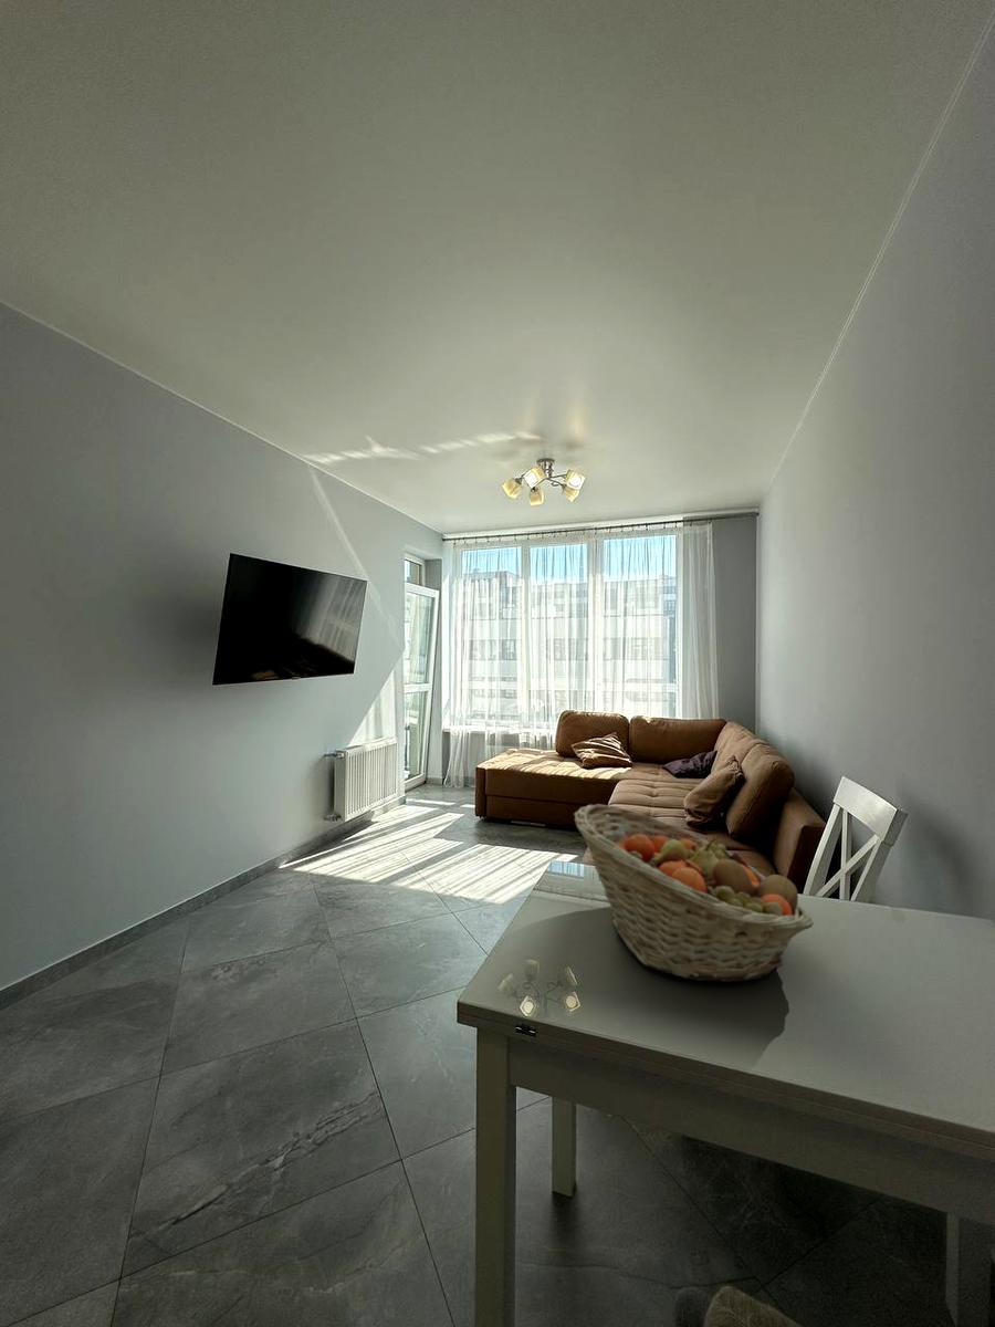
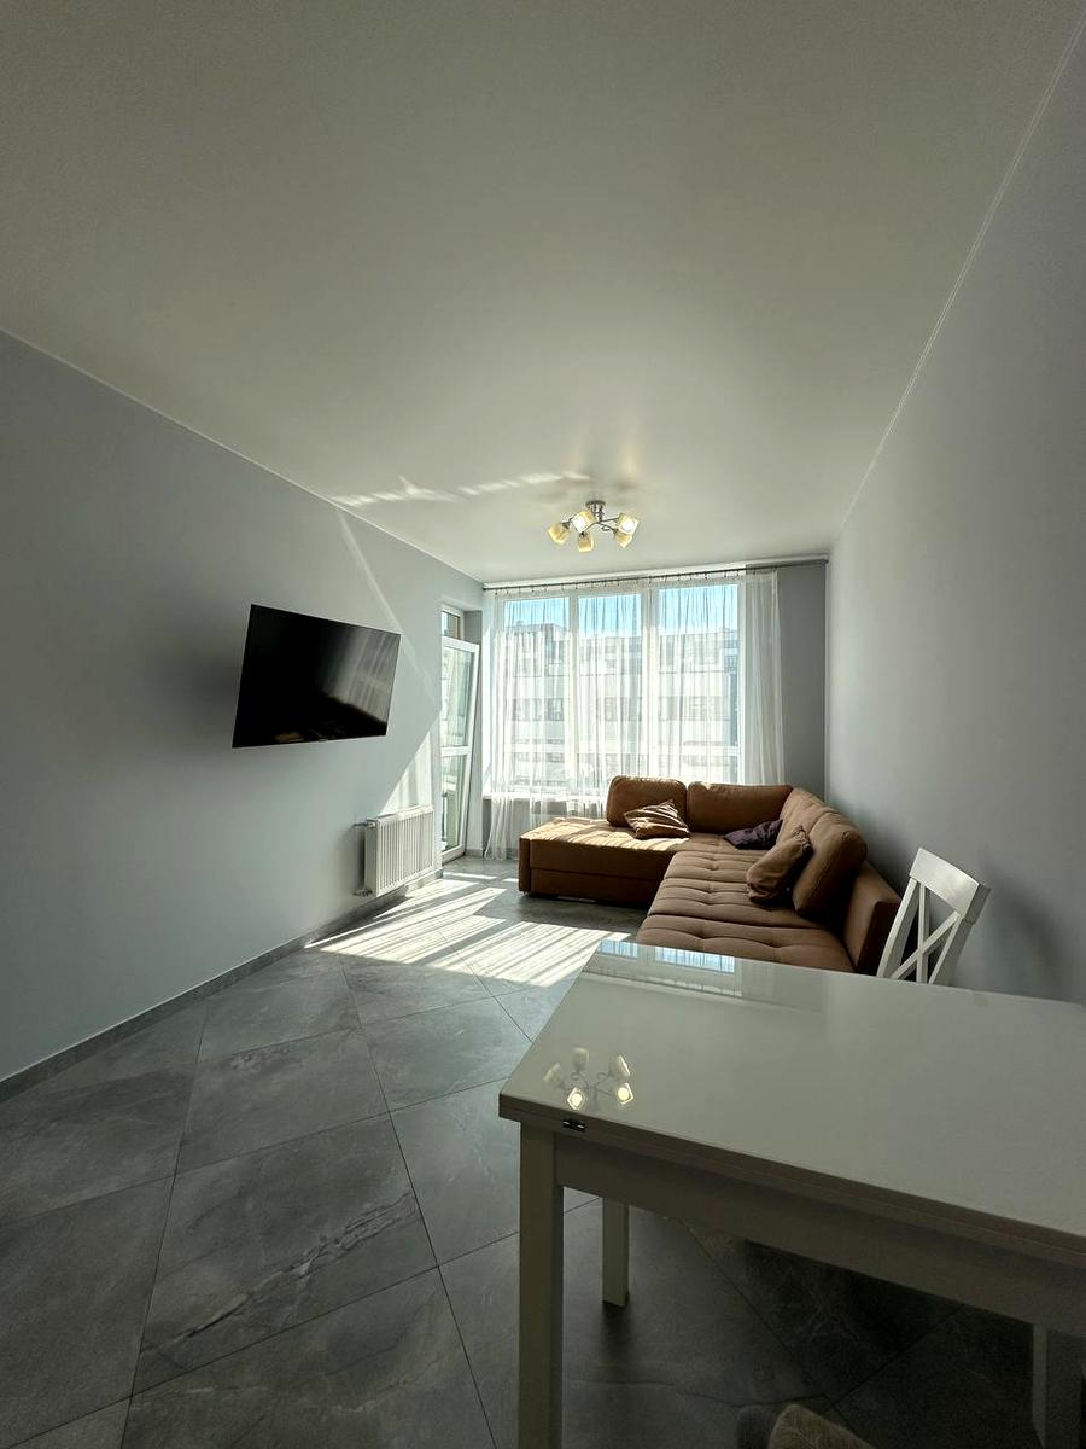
- fruit basket (680, 876)
